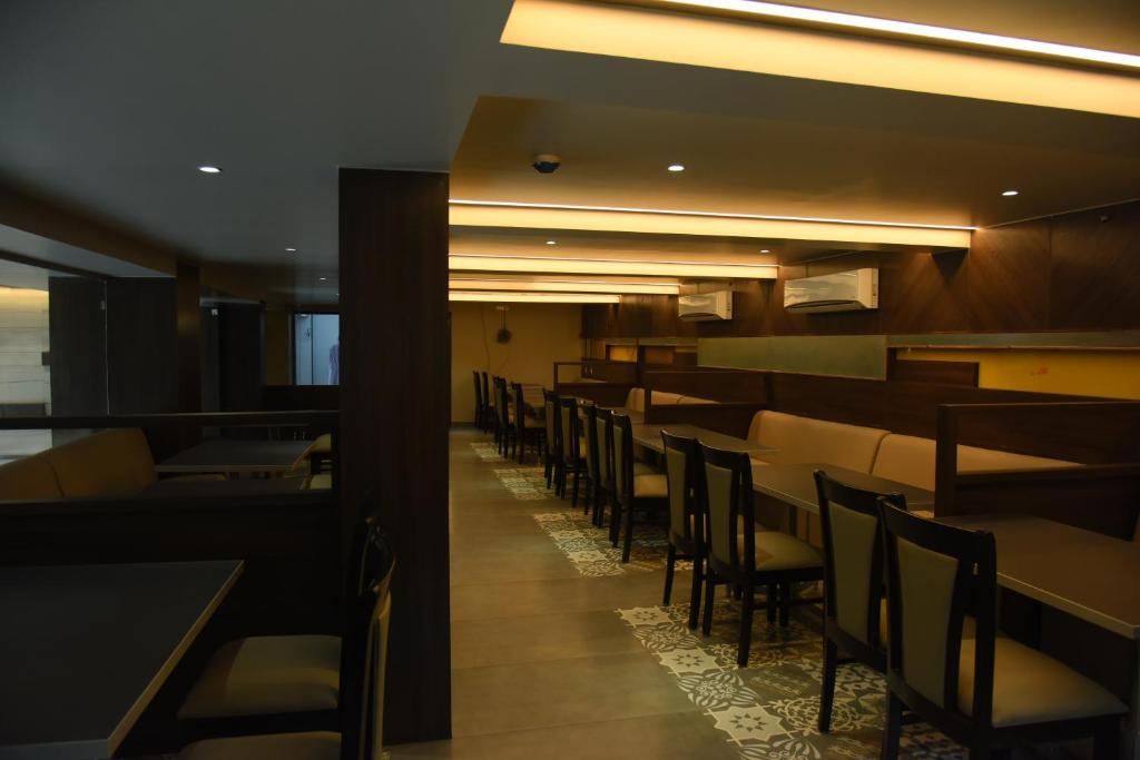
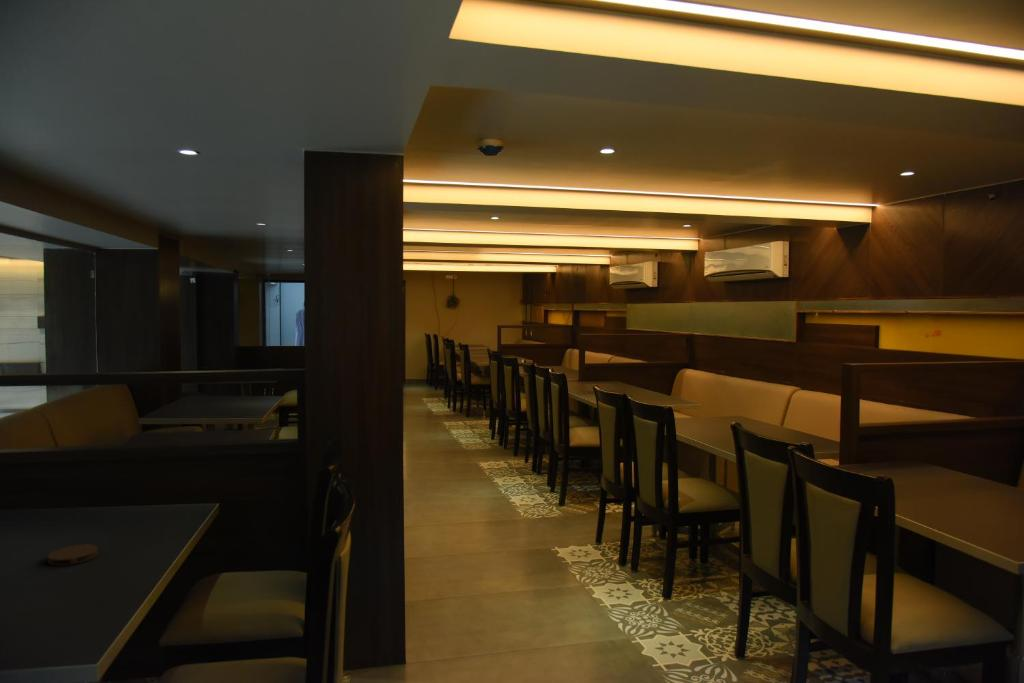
+ coaster (73, 554)
